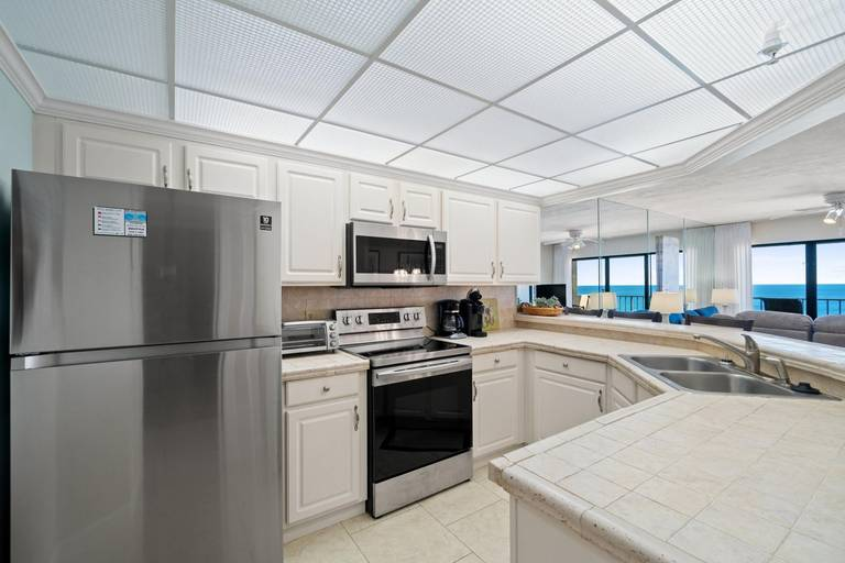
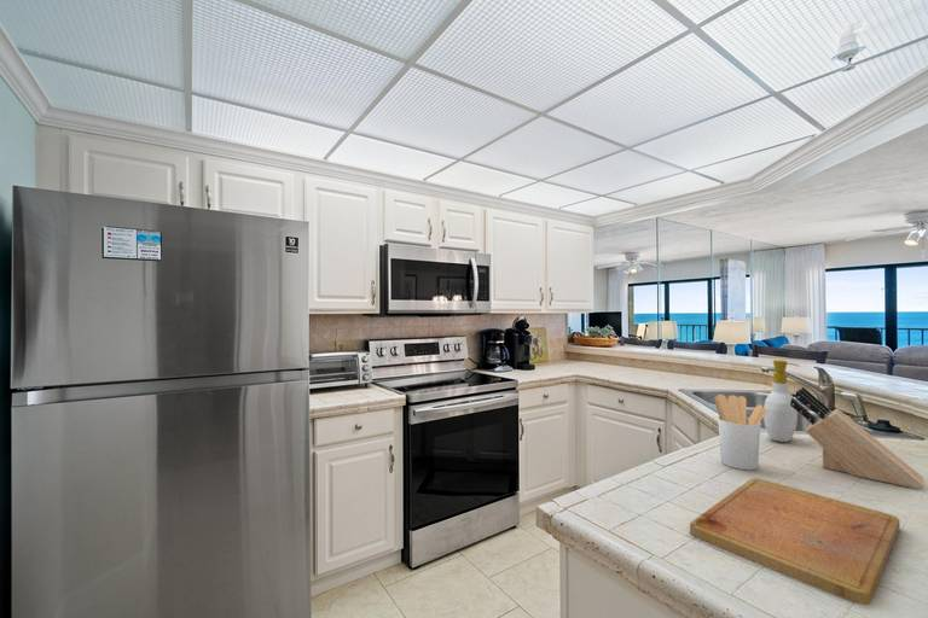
+ knife block (851, 431)
+ utensil holder (736, 428)
+ cutting board (795, 525)
+ soap bottle (782, 400)
